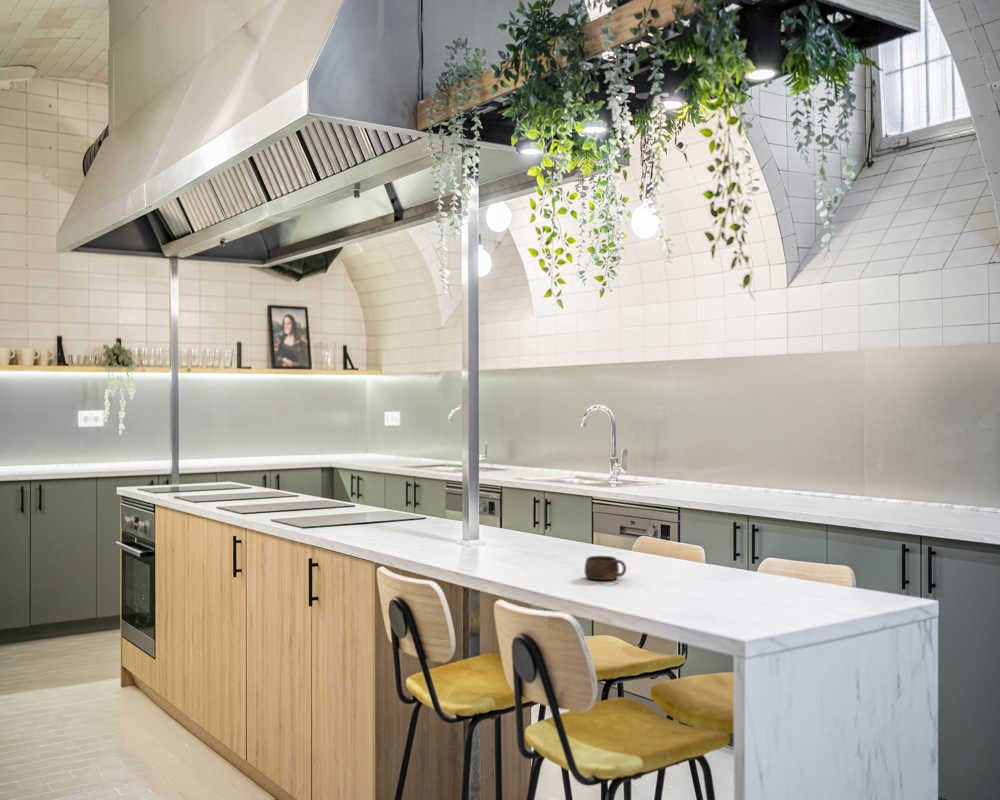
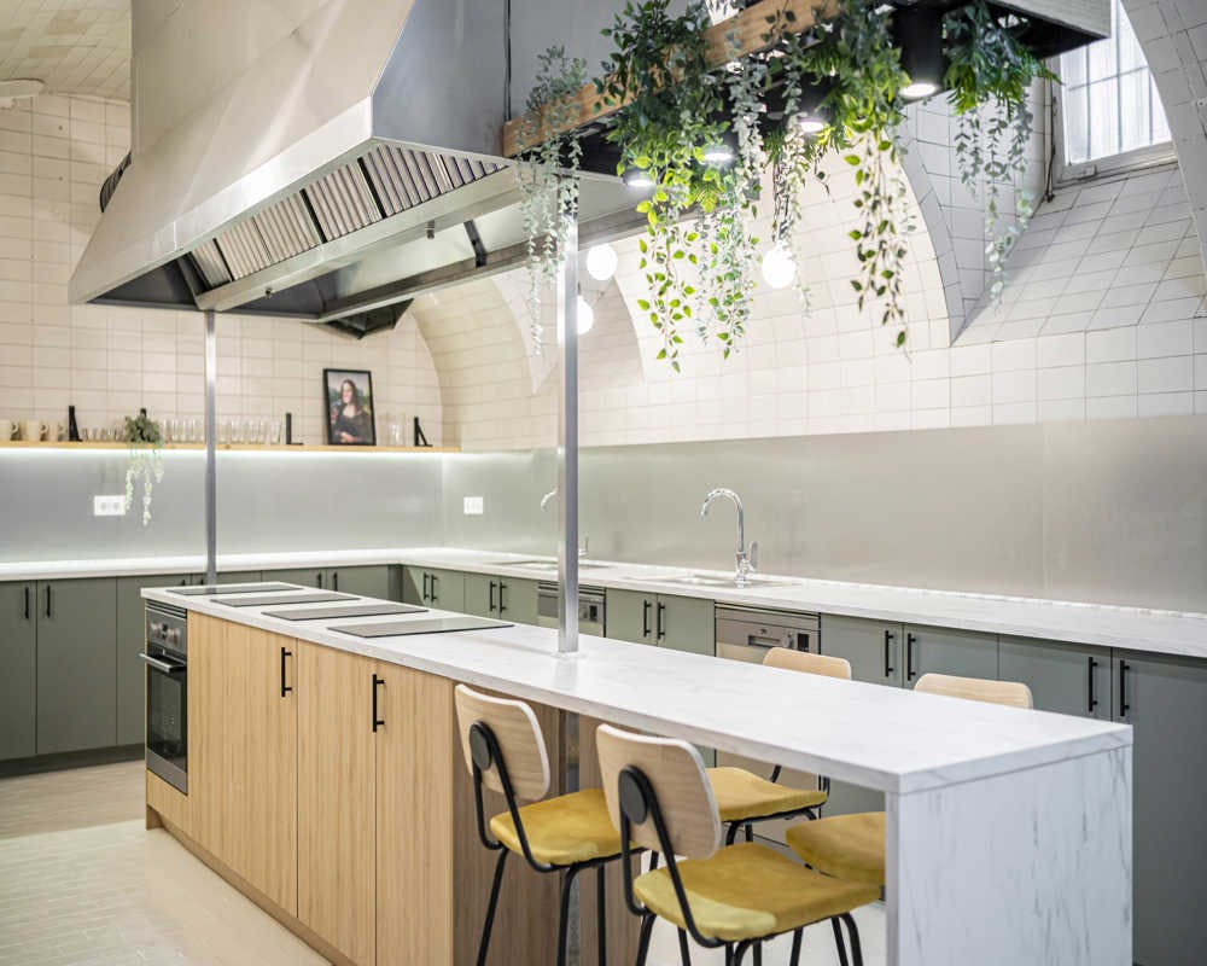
- cup (605, 568)
